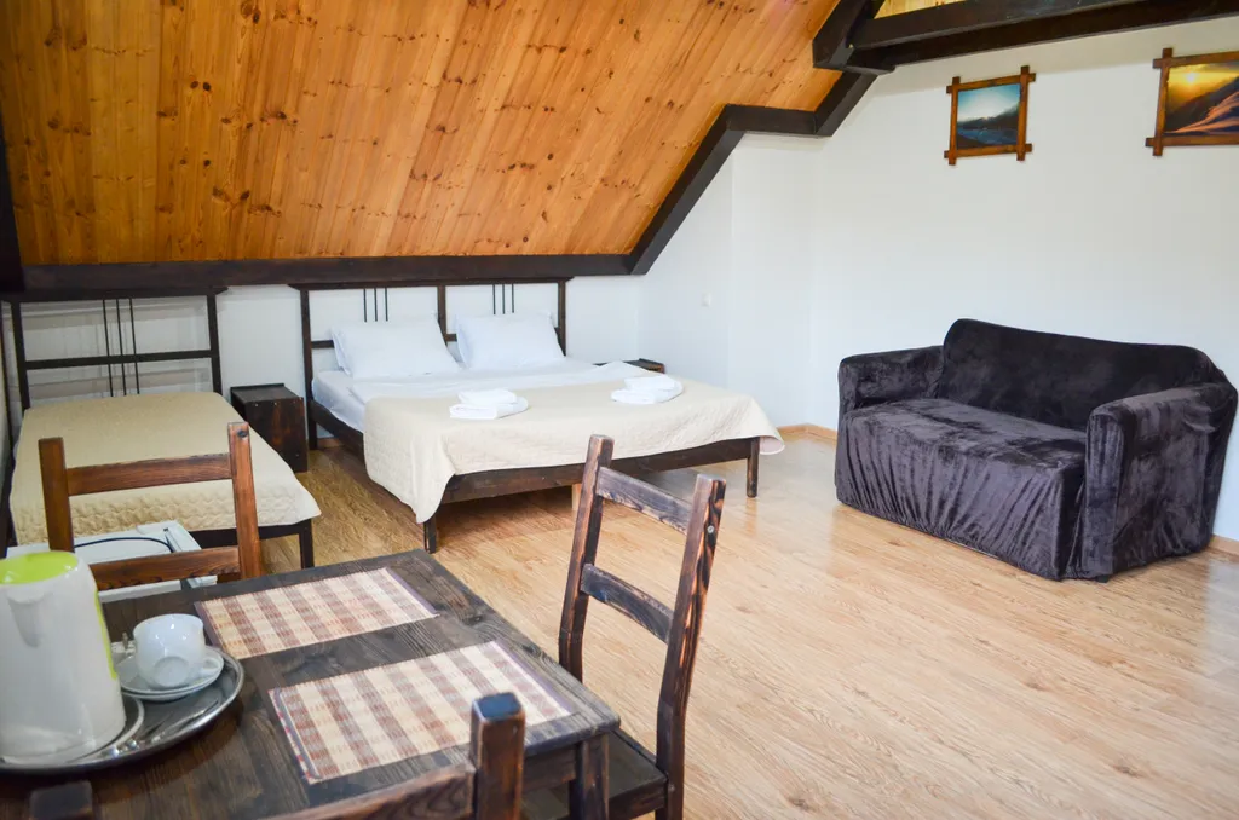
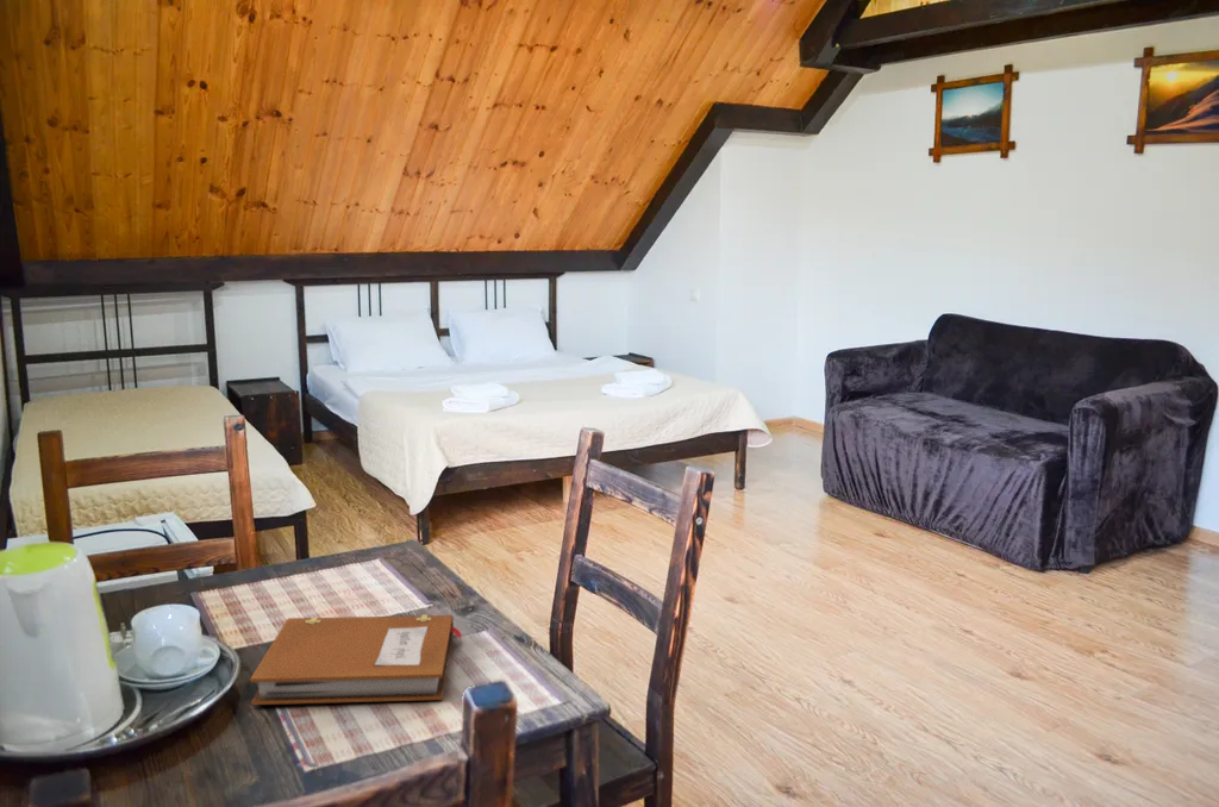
+ notebook (365, 653)
